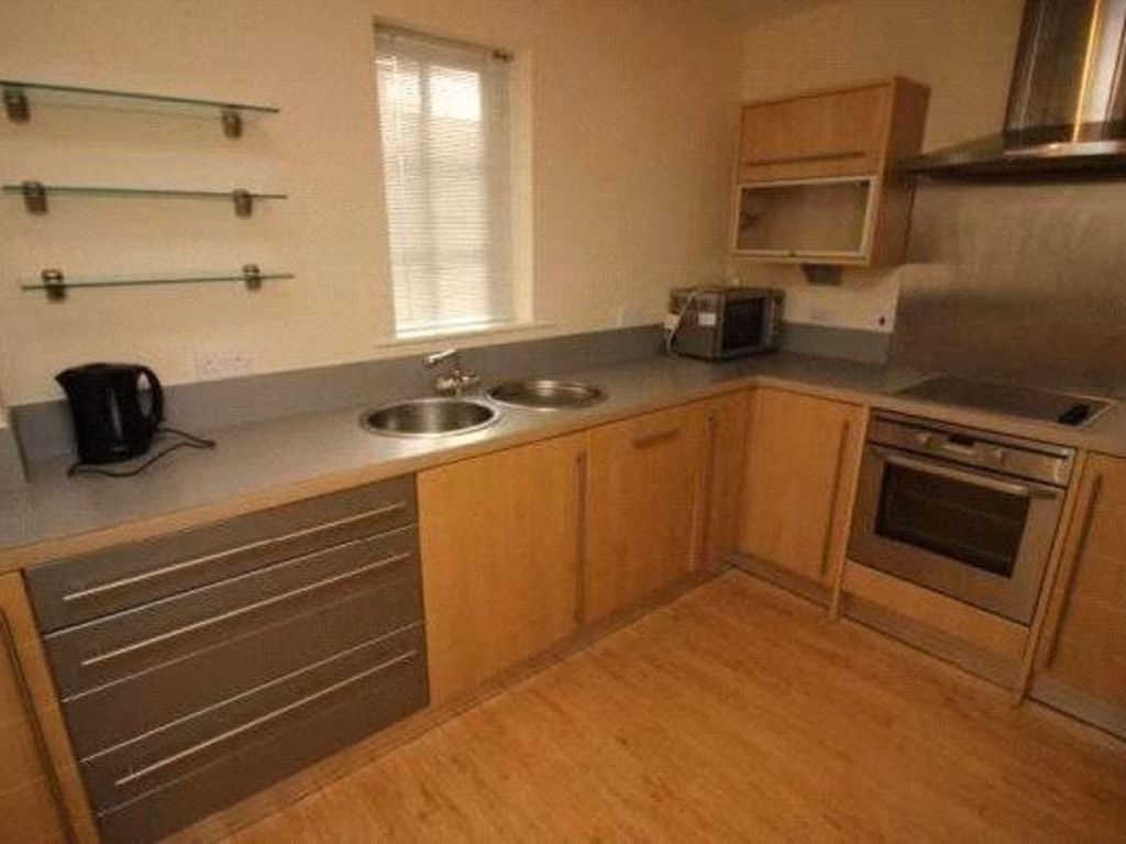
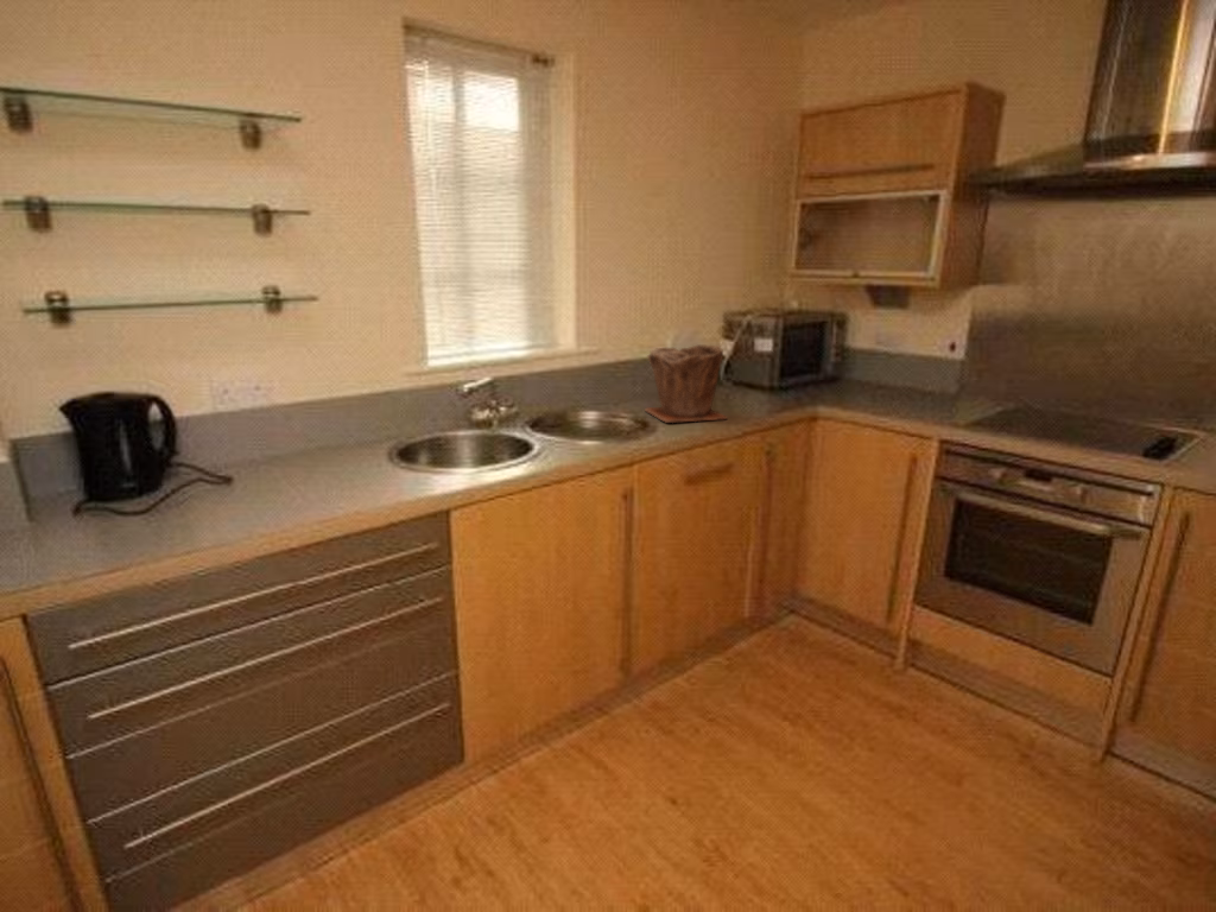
+ plant pot (685, 380)
